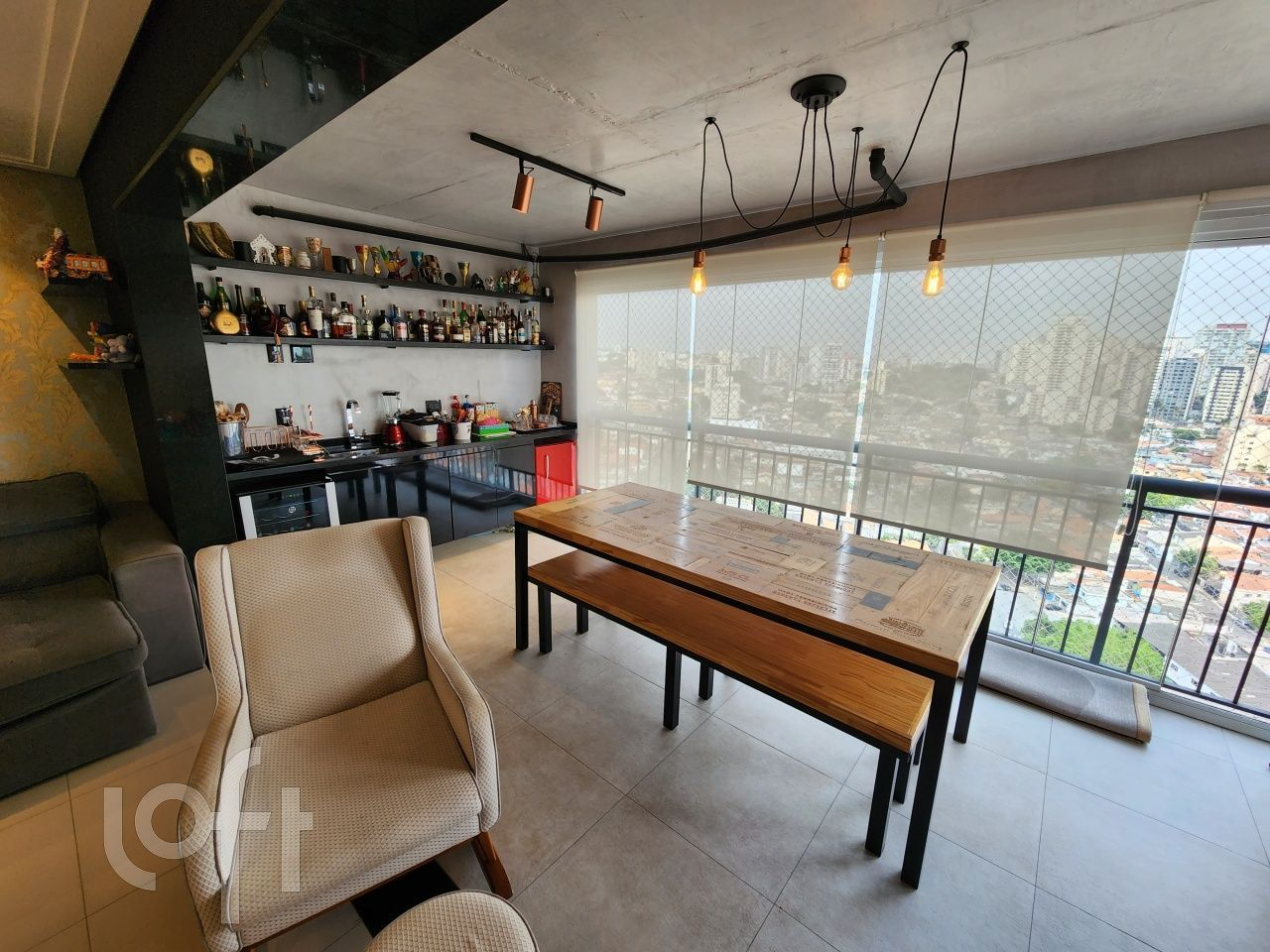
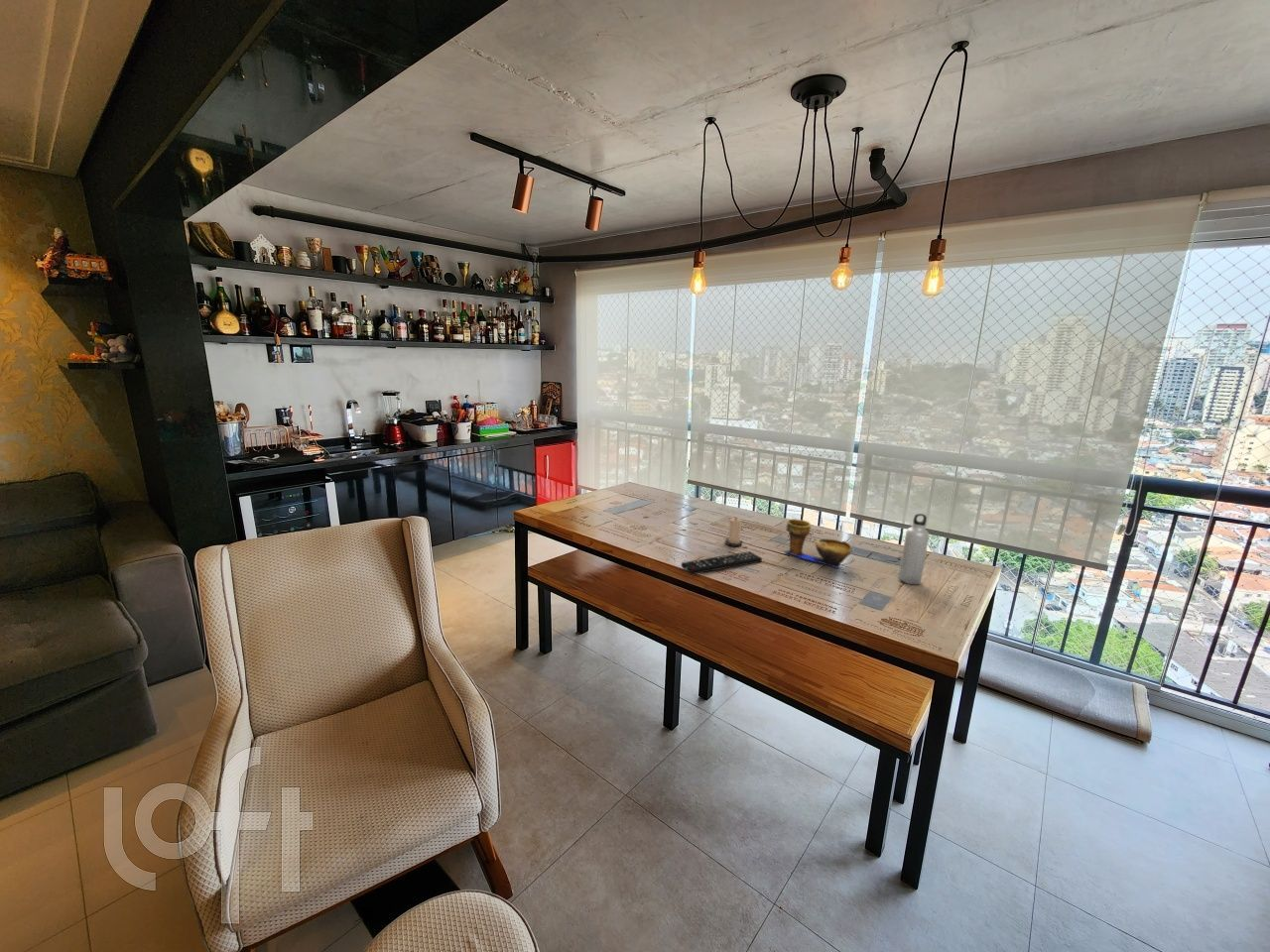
+ decorative bowl (817, 542)
+ candle (734, 530)
+ water bottle (915, 547)
+ remote control (721, 561)
